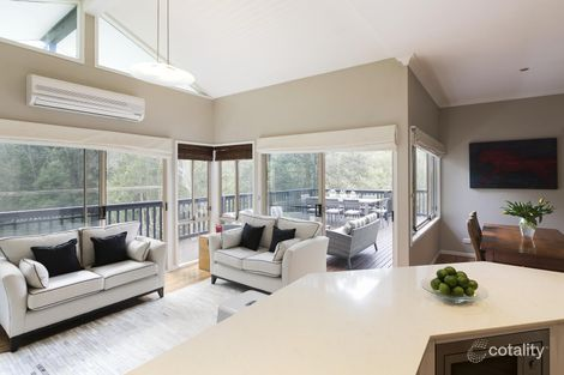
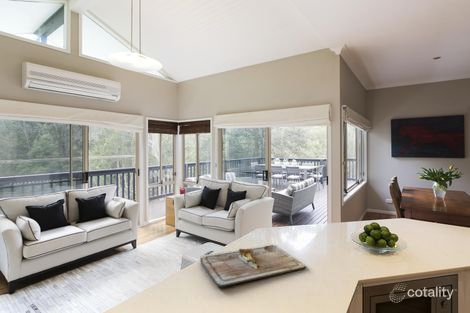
+ cutting board (251, 258)
